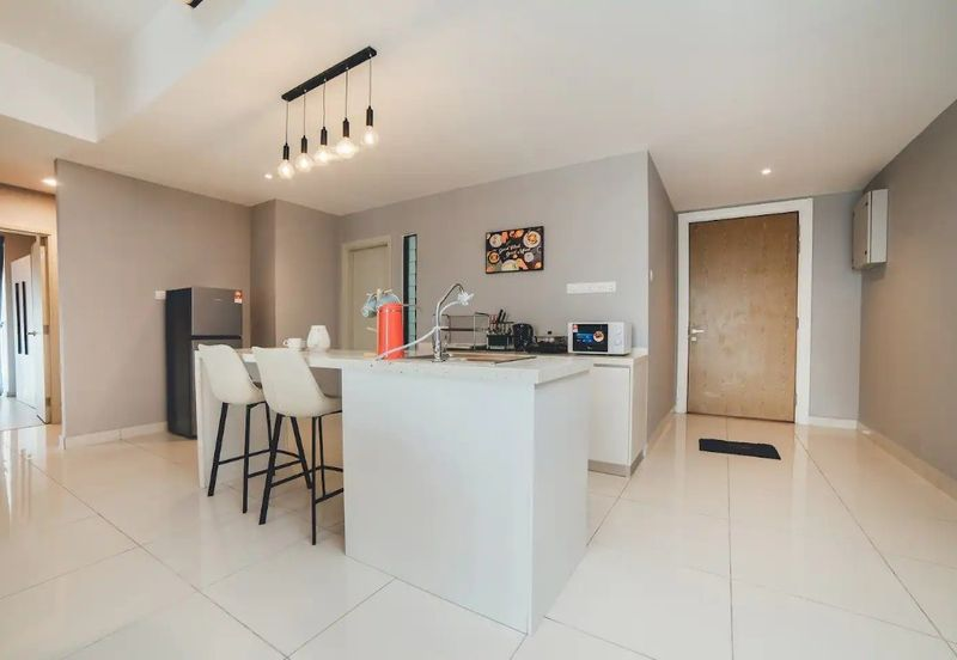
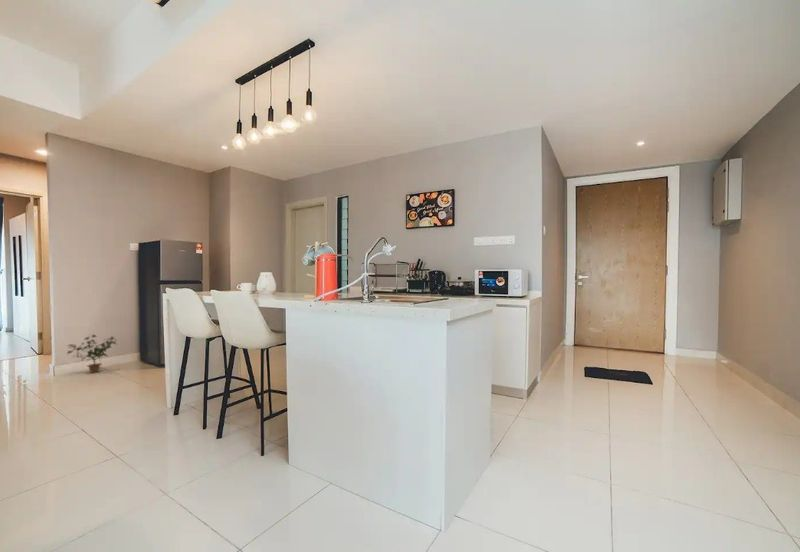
+ potted plant (93, 353)
